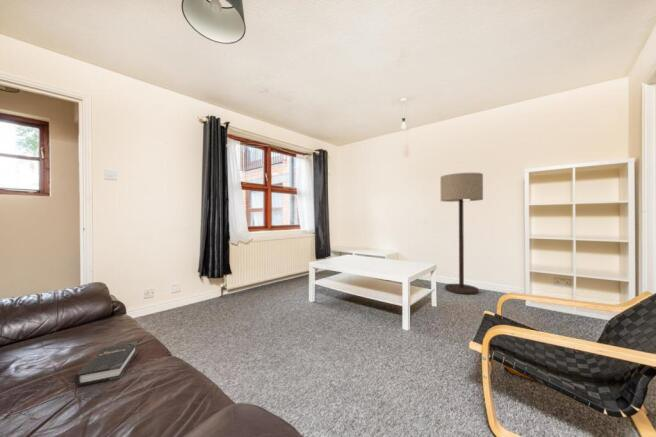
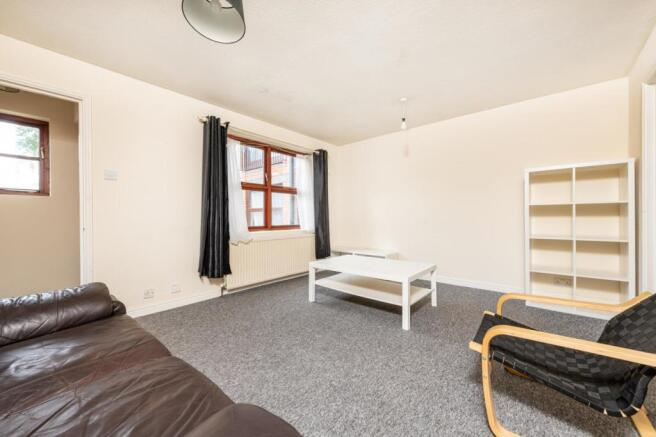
- floor lamp (461, 232)
- hardback book (109, 362)
